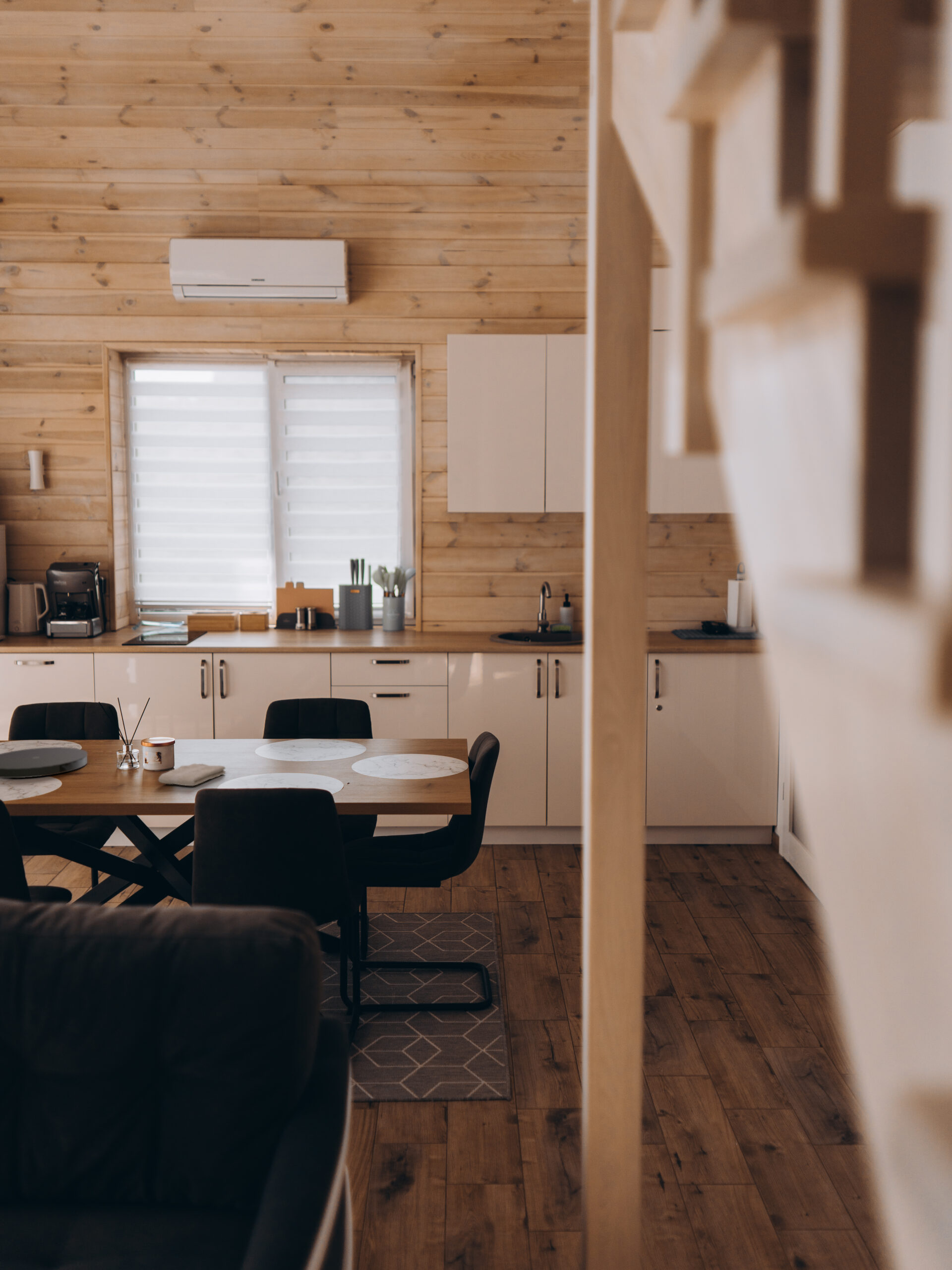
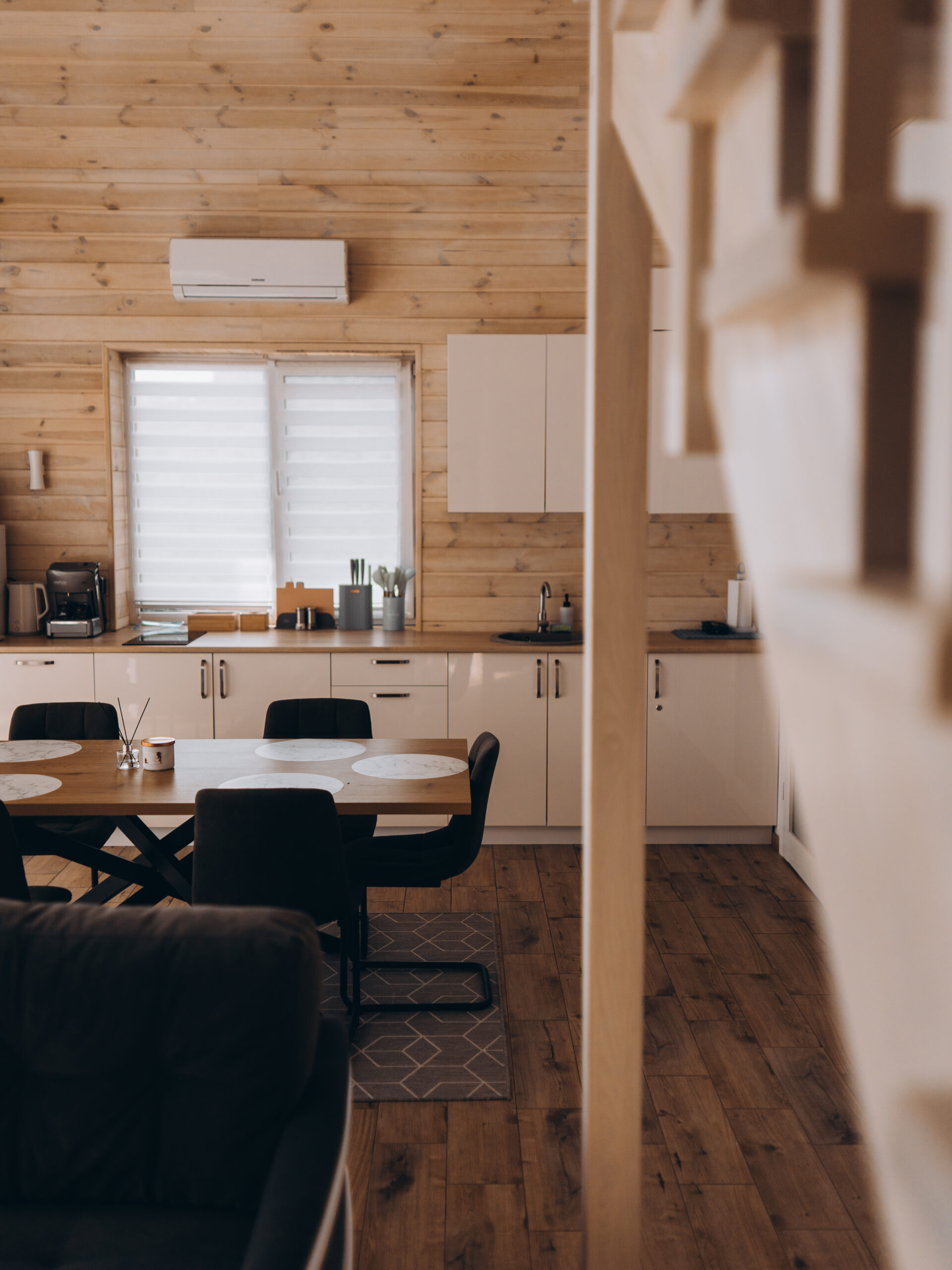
- washcloth (193, 774)
- plate (36, 762)
